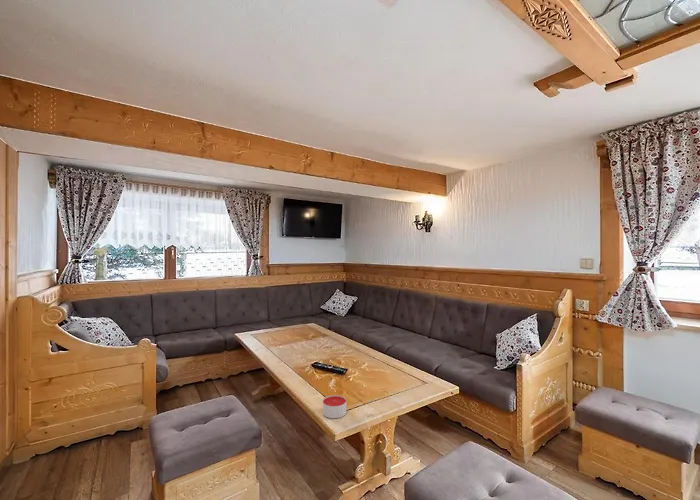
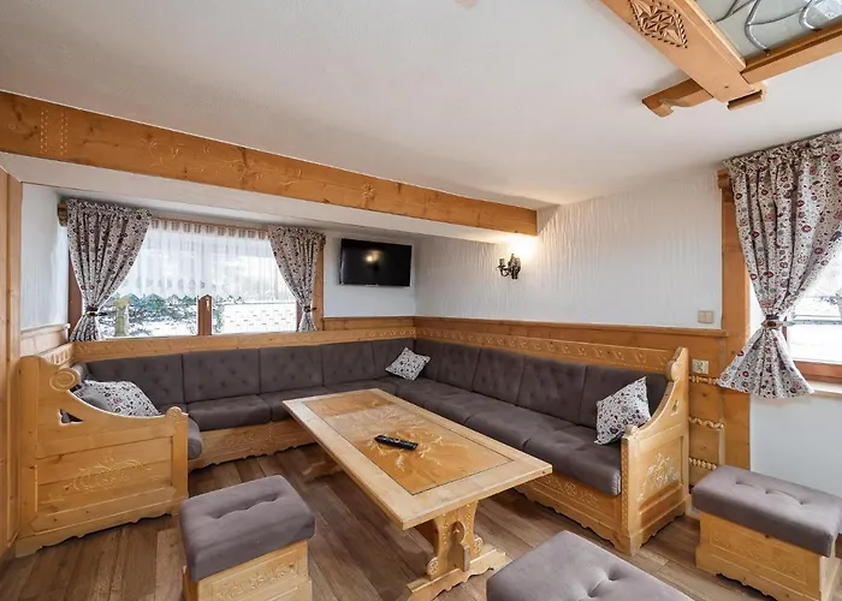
- candle (334, 405)
